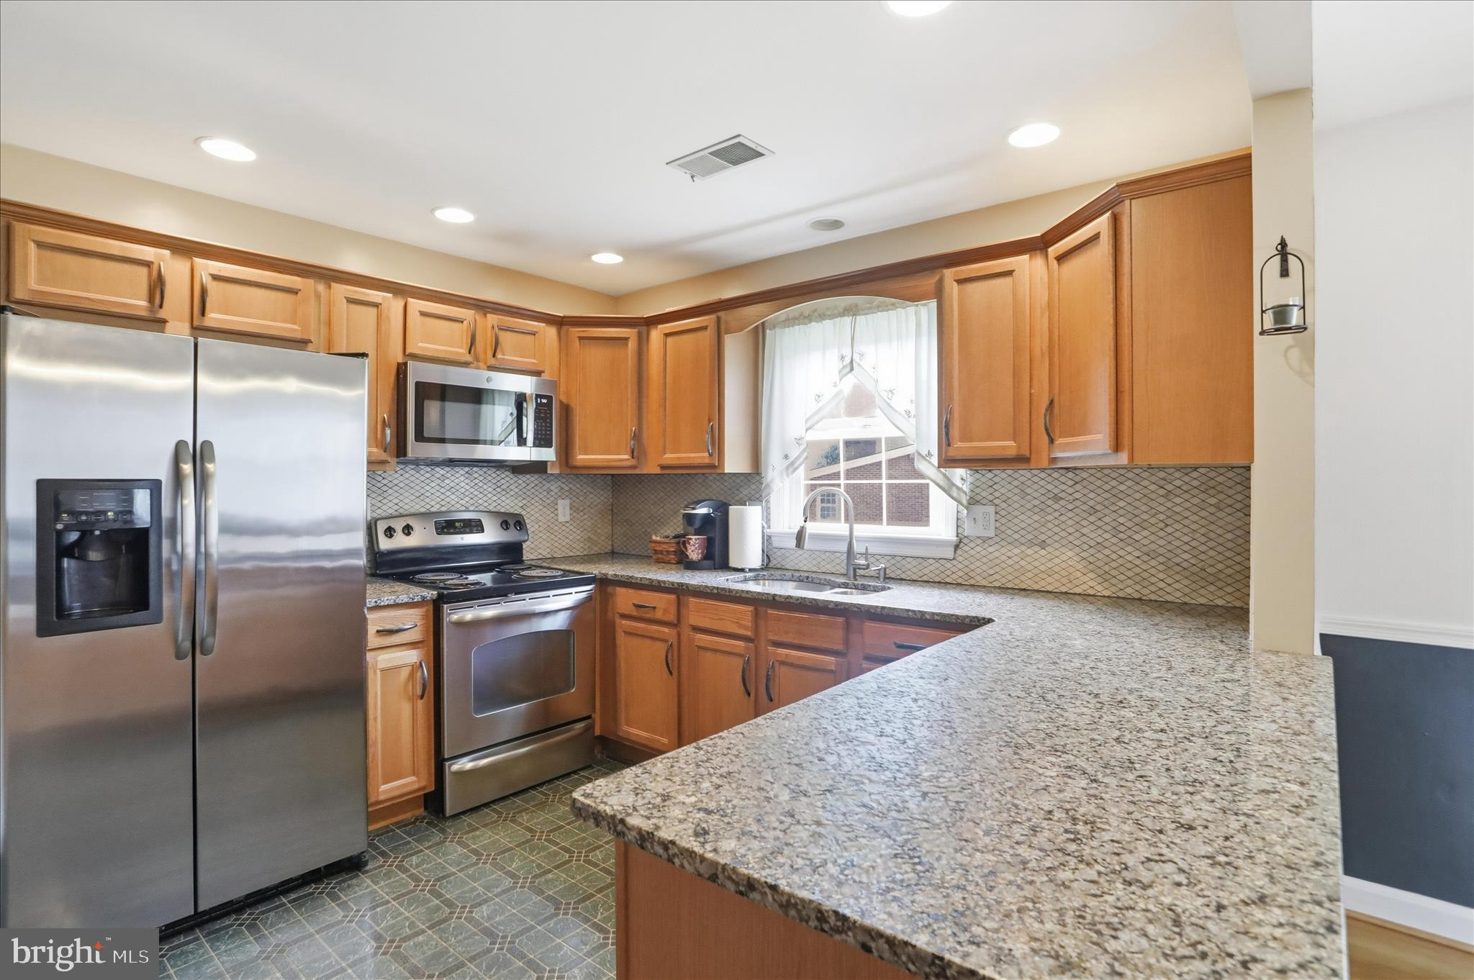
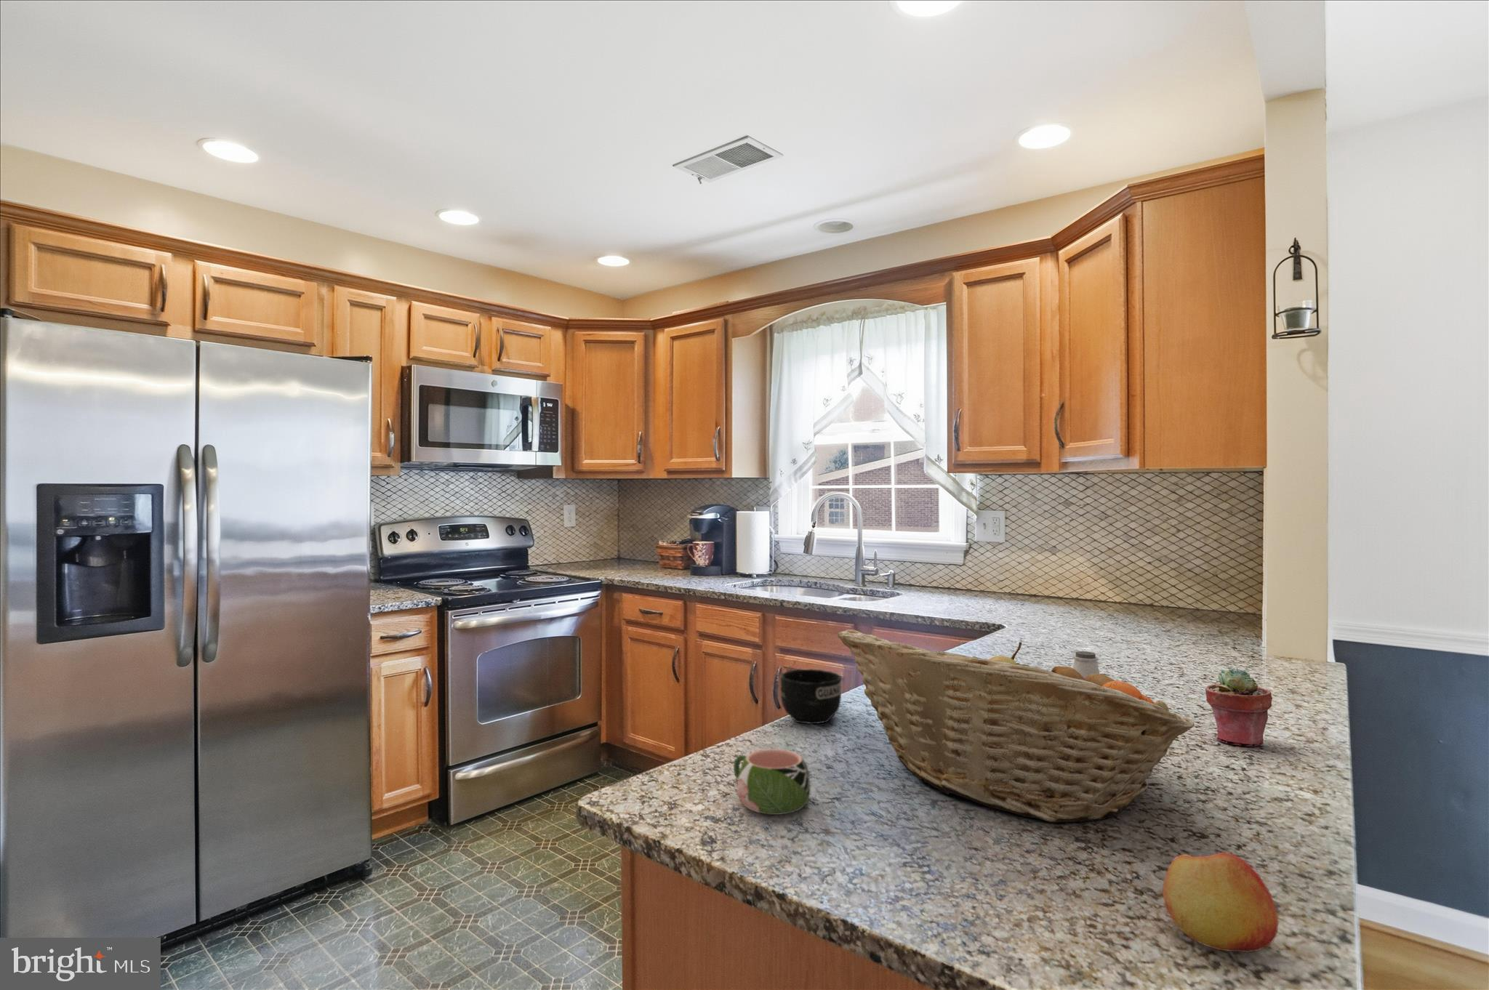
+ saltshaker (1084, 678)
+ fruit basket (996, 702)
+ mug (816, 694)
+ apple (1217, 895)
+ potted succulent (1238, 704)
+ mug (767, 778)
